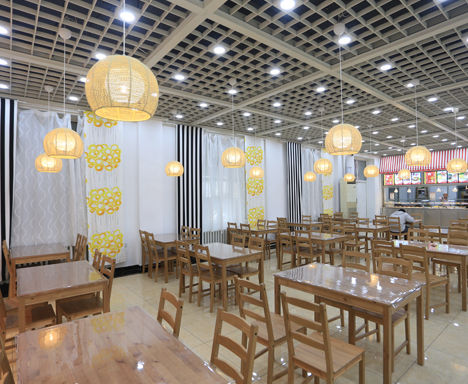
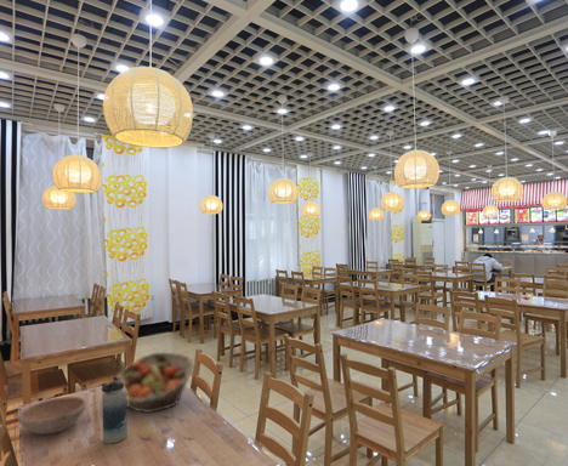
+ bowl (53, 416)
+ fruit basket (154, 380)
+ water bottle (113, 408)
